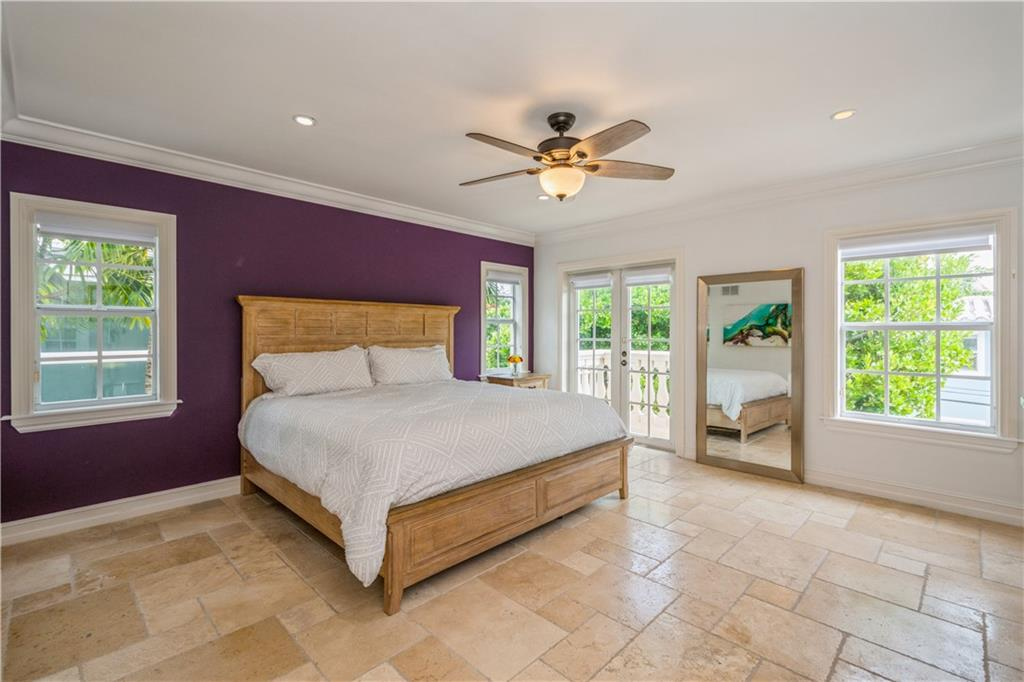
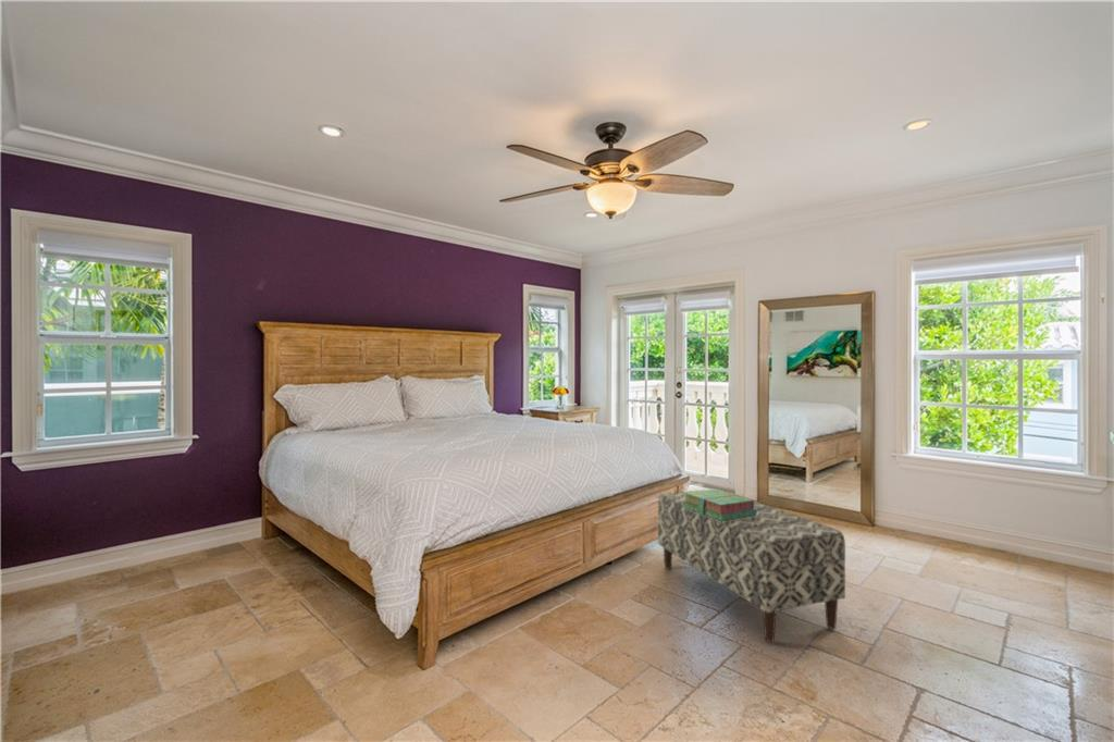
+ bench (739, 552)
+ stack of books (718, 503)
